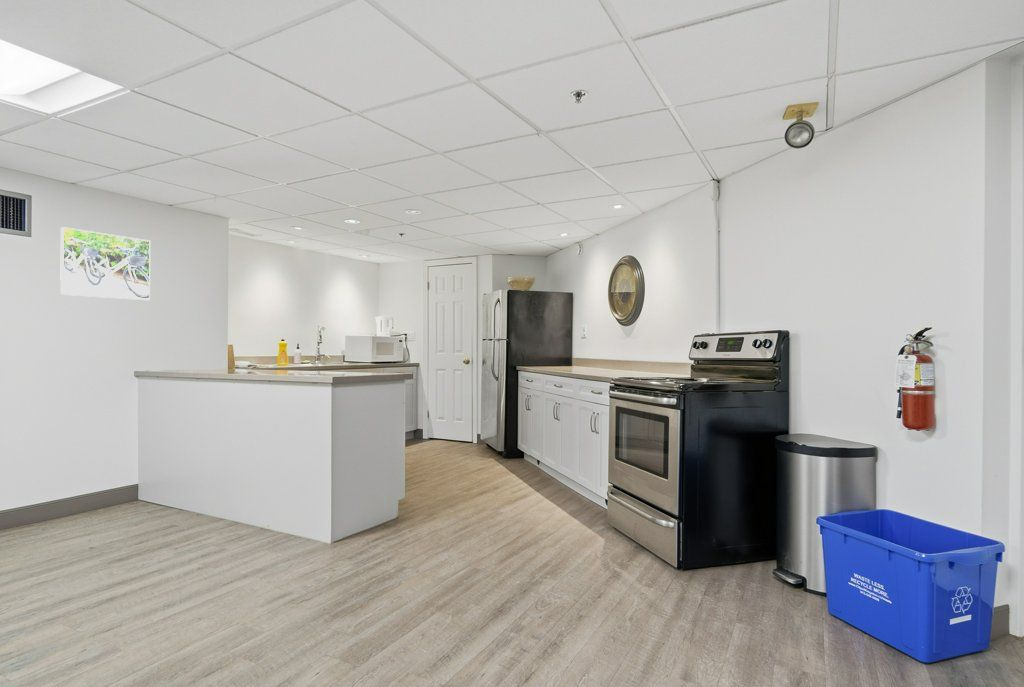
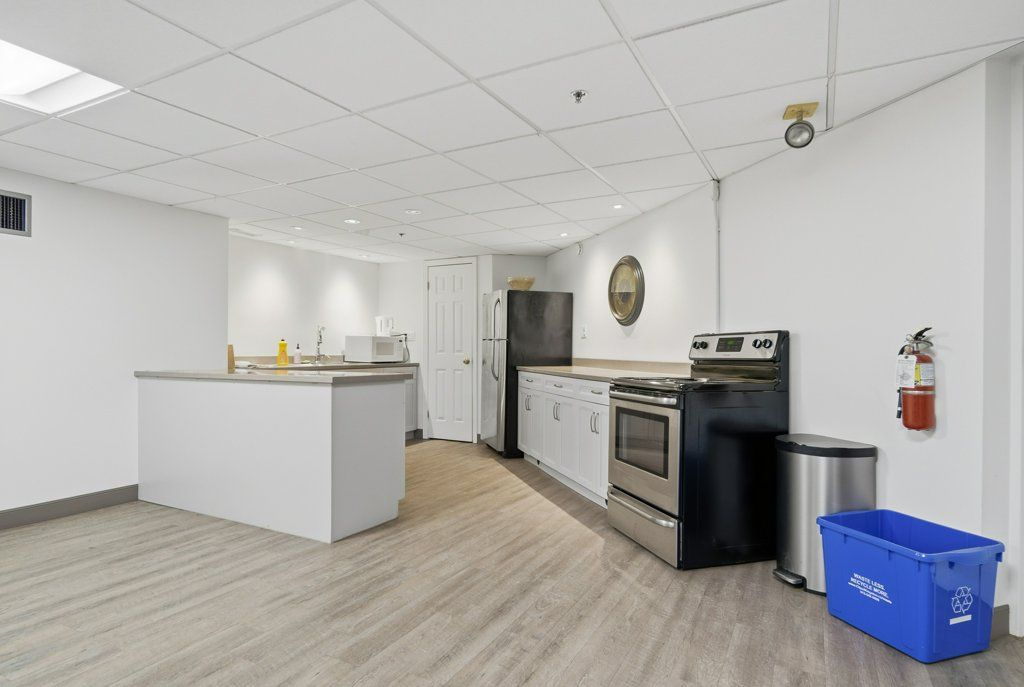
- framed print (107, 265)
